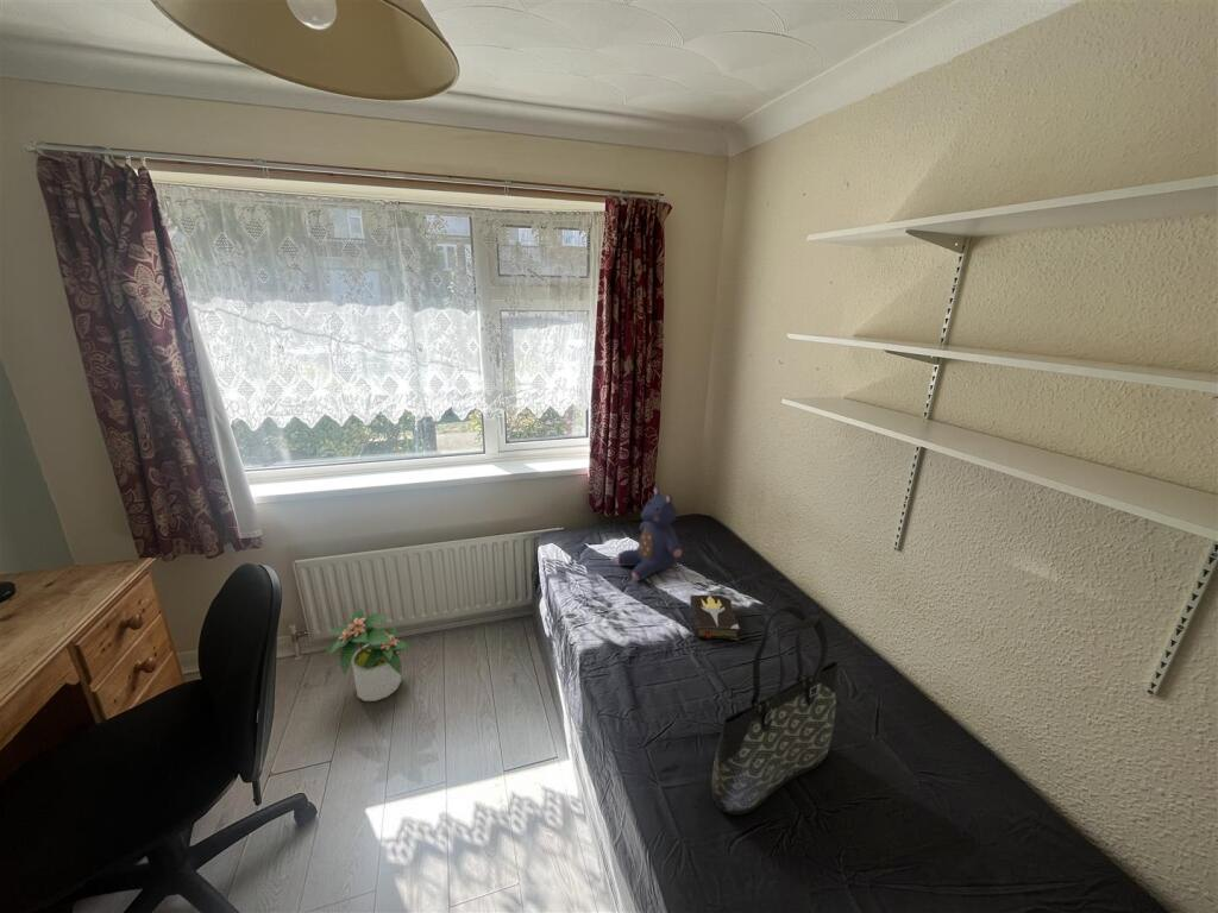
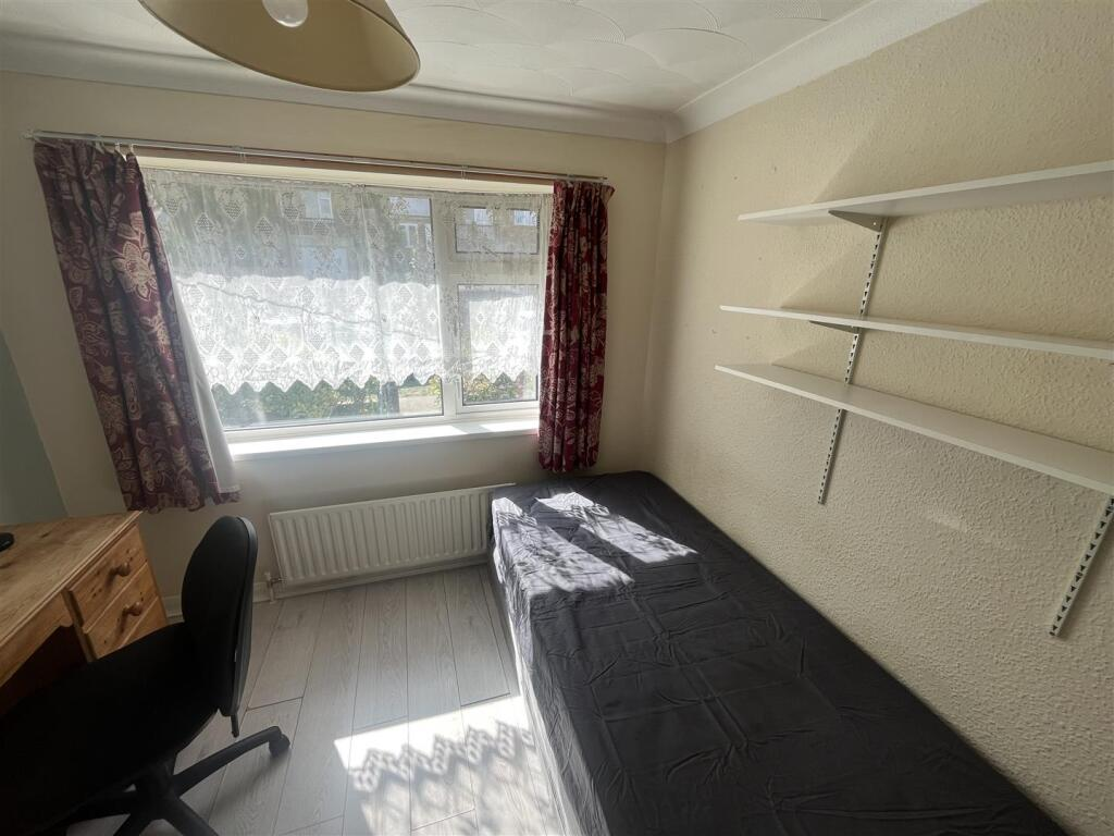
- potted plant (368, 655)
- hardback book (712, 615)
- teddy bear (649, 530)
- tote bag (781, 697)
